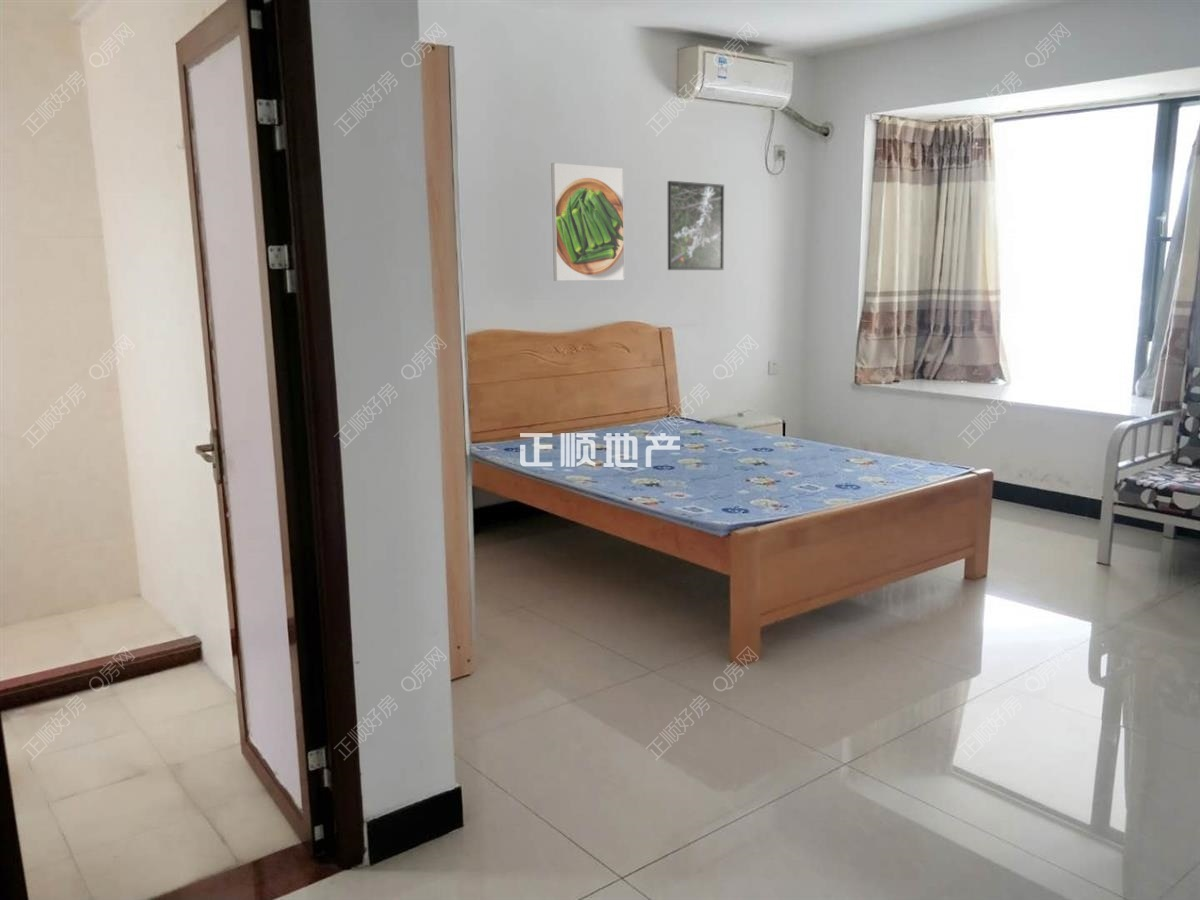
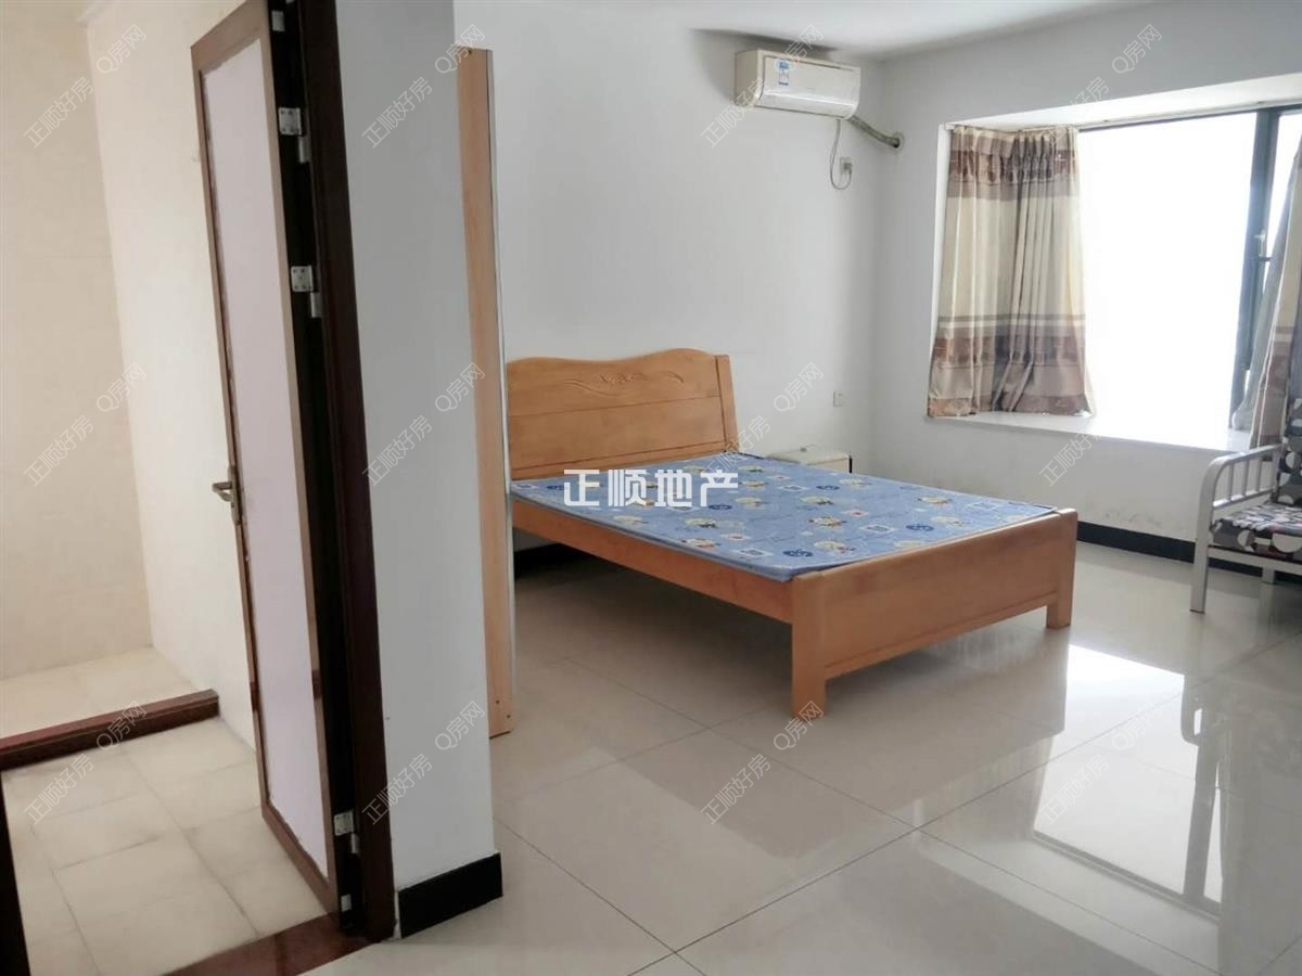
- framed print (696, 226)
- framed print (589, 223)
